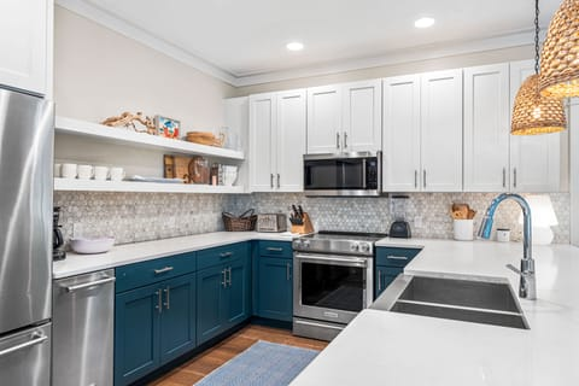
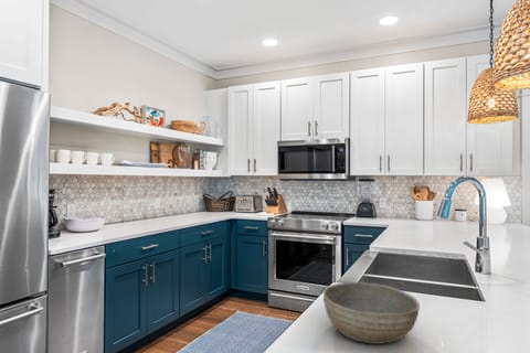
+ bowl (369, 313)
